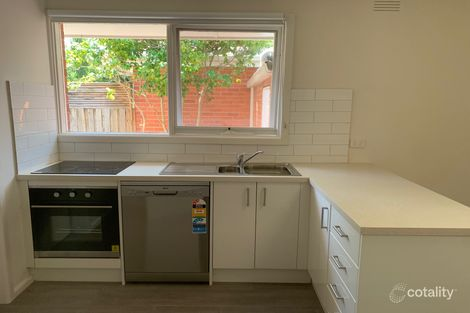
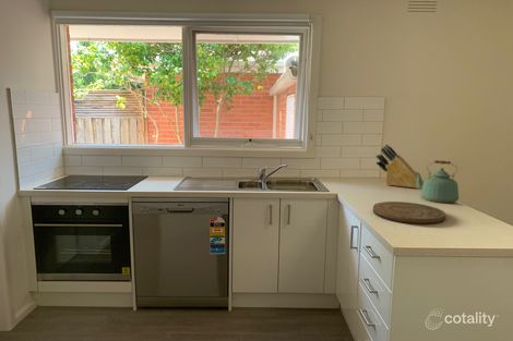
+ cutting board (407, 211)
+ knife block (399, 165)
+ kettle (437, 180)
